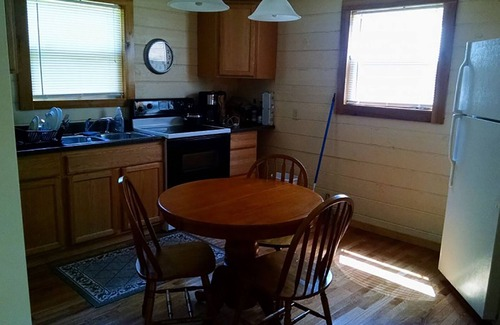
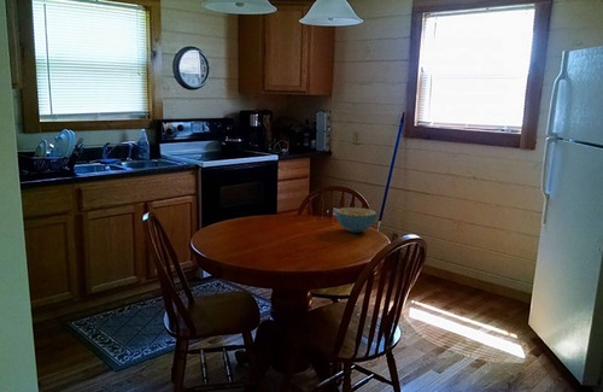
+ cereal bowl (355, 221)
